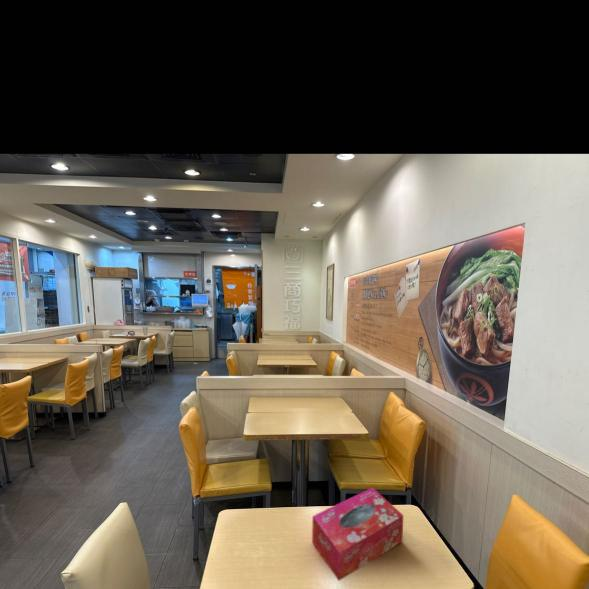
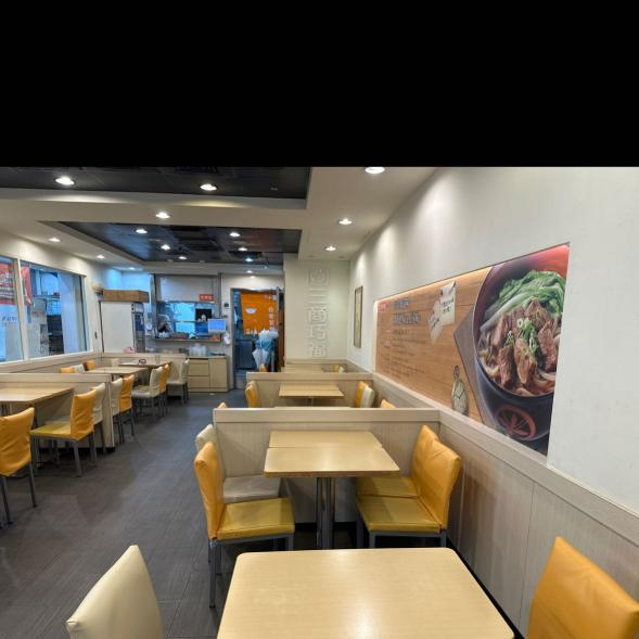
- tissue box (357, 528)
